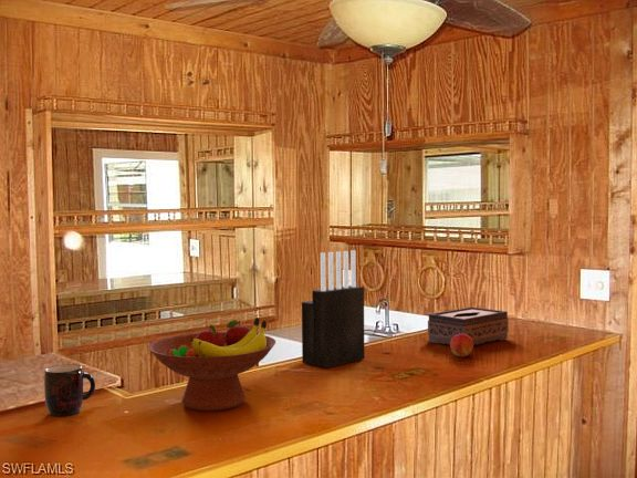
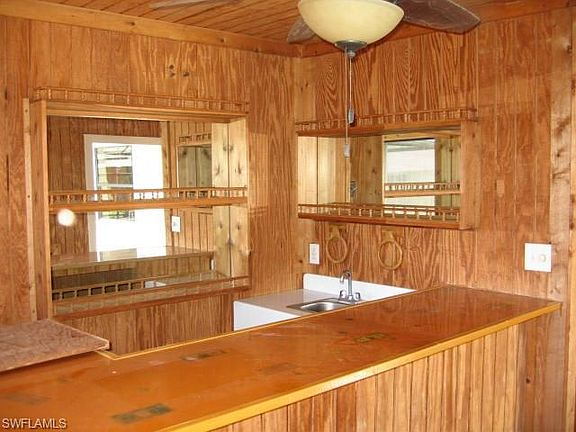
- peach (461, 344)
- knife block (330, 305)
- fruit bowl (212, 361)
- mug (70, 388)
- tissue box (468, 326)
